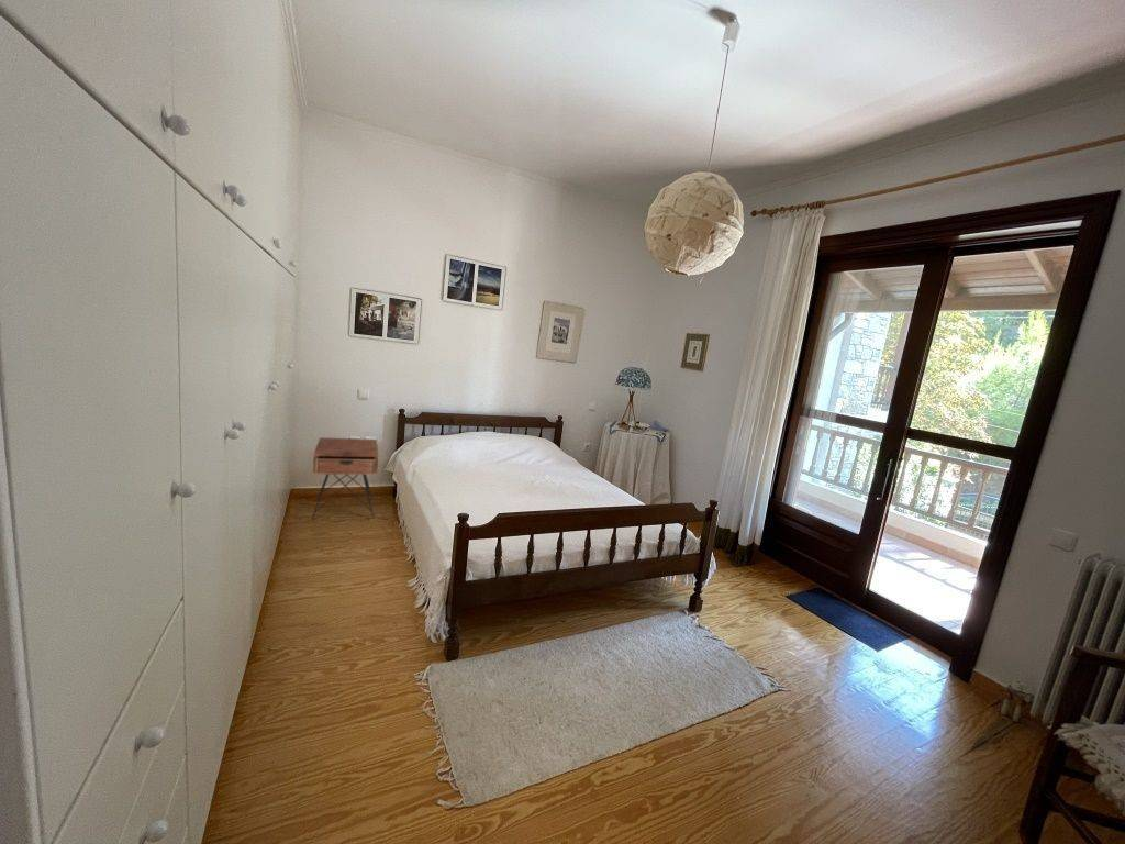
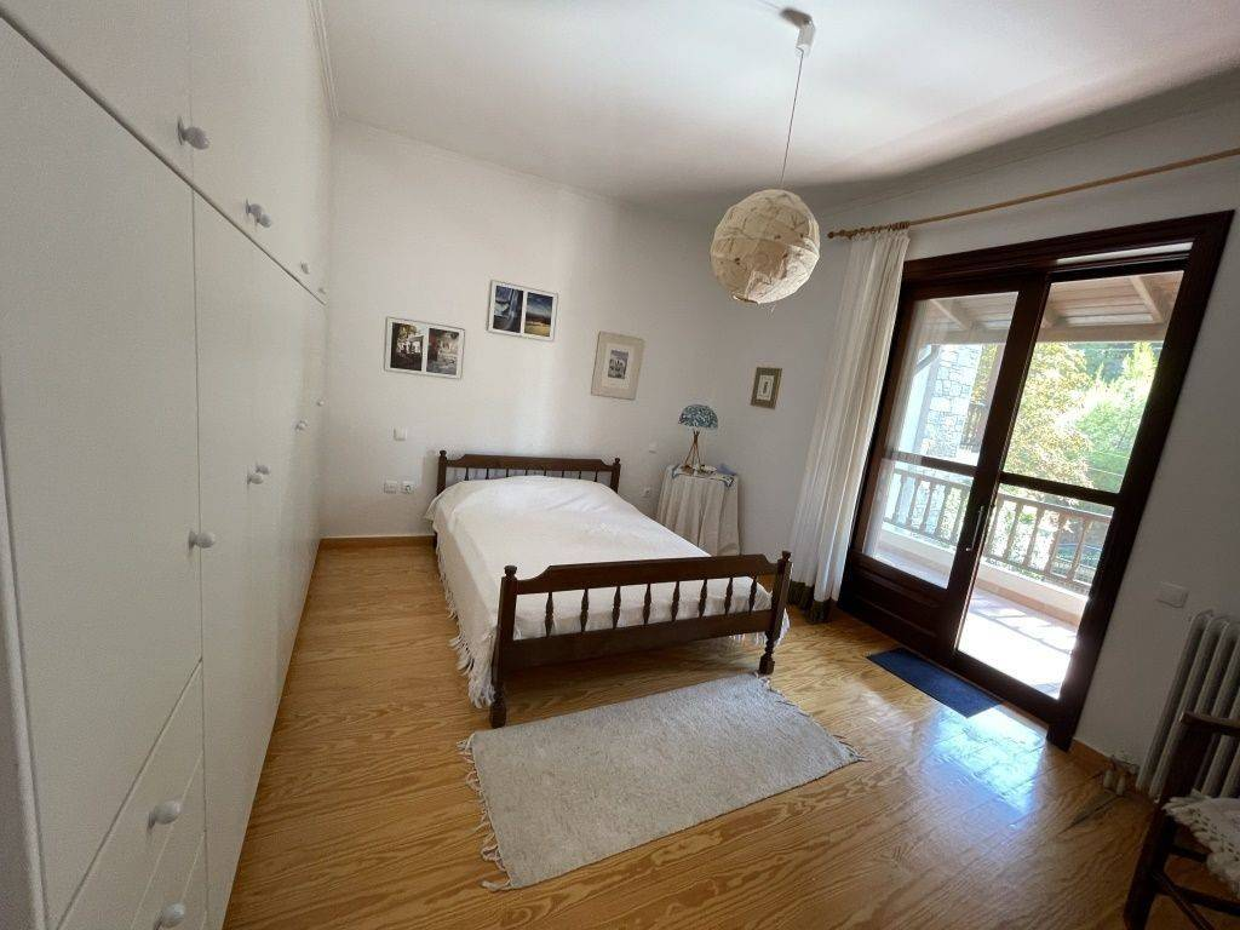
- nightstand (343, 477)
